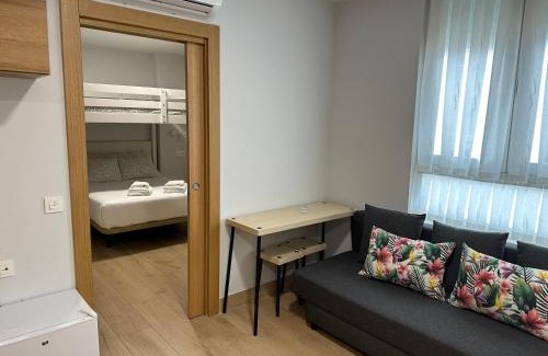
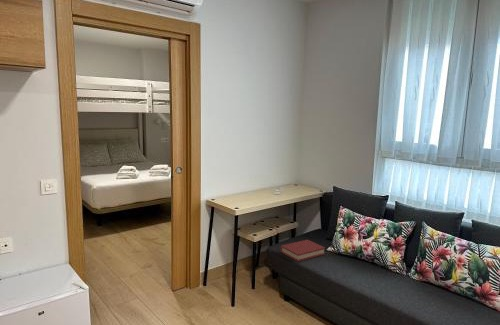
+ hardback book (302, 249)
